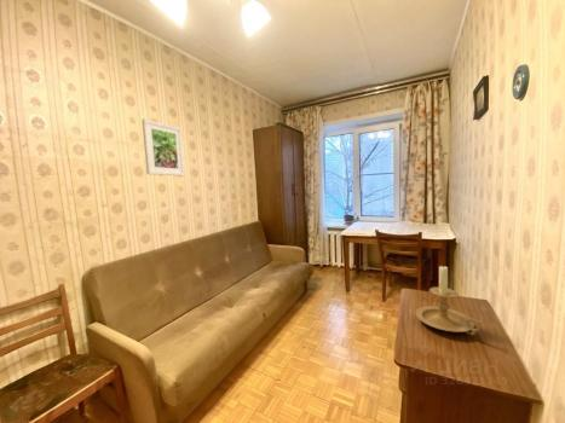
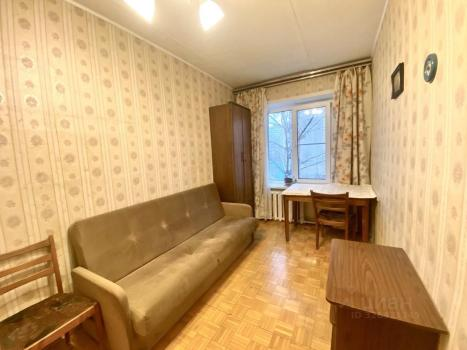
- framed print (165, 149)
- candle holder (443, 294)
